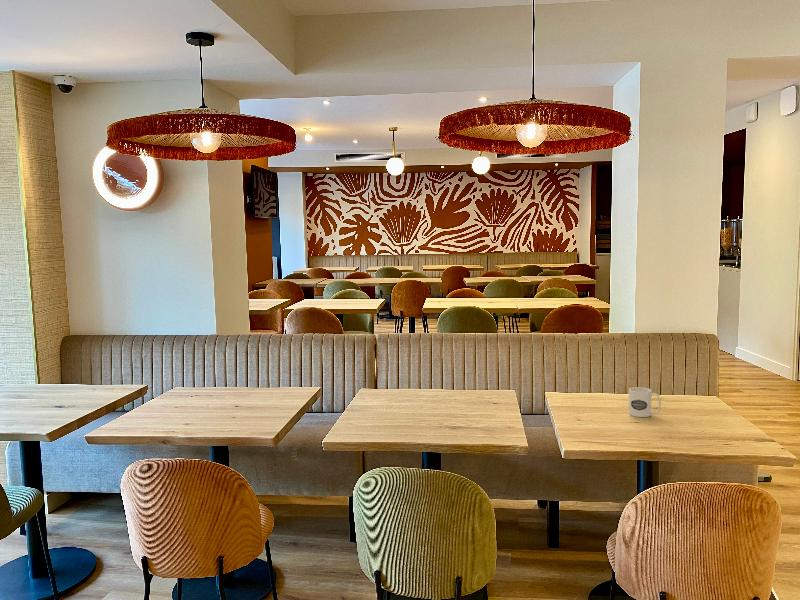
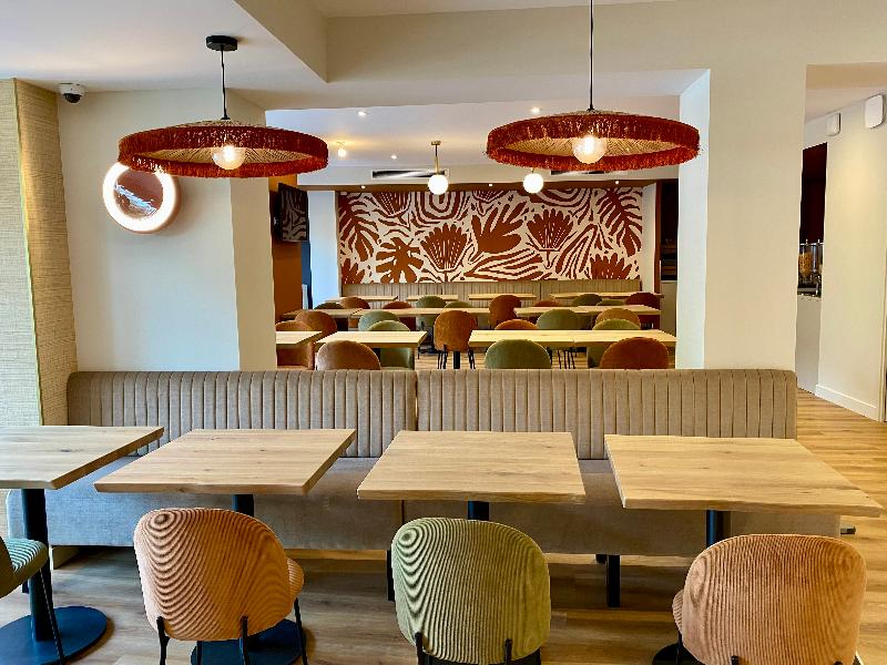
- mug (644, 402)
